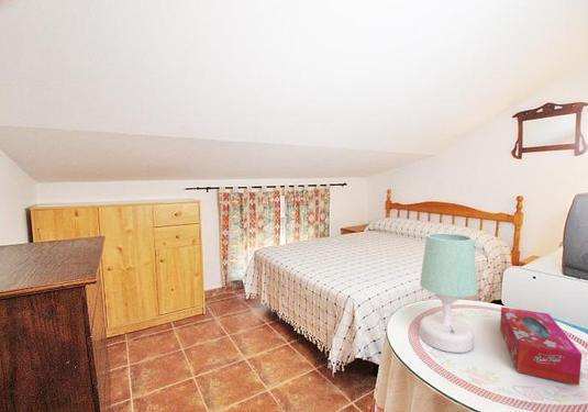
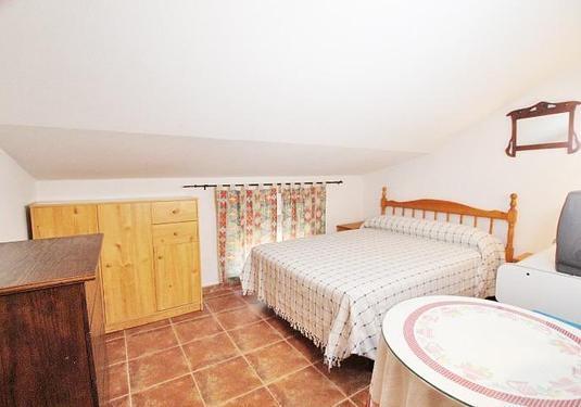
- table lamp (447, 288)
- tissue box (534, 339)
